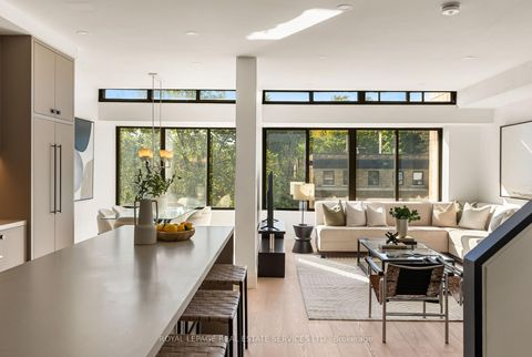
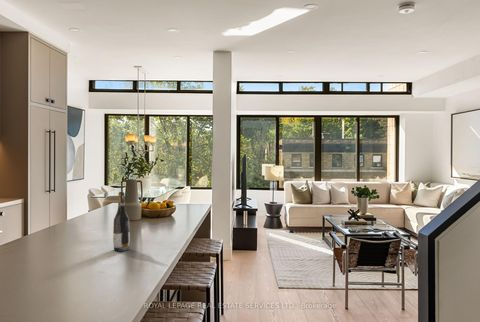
+ wine bottle (121, 220)
